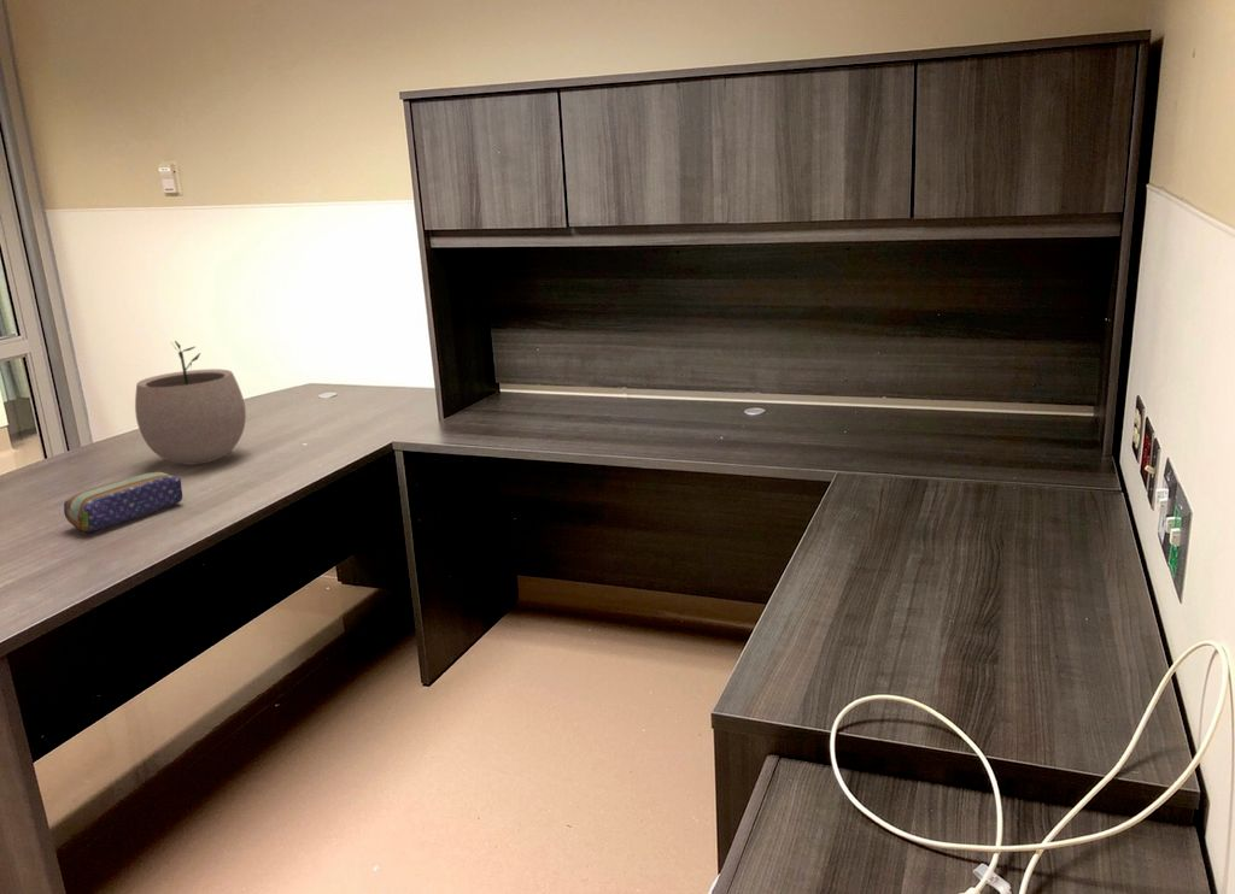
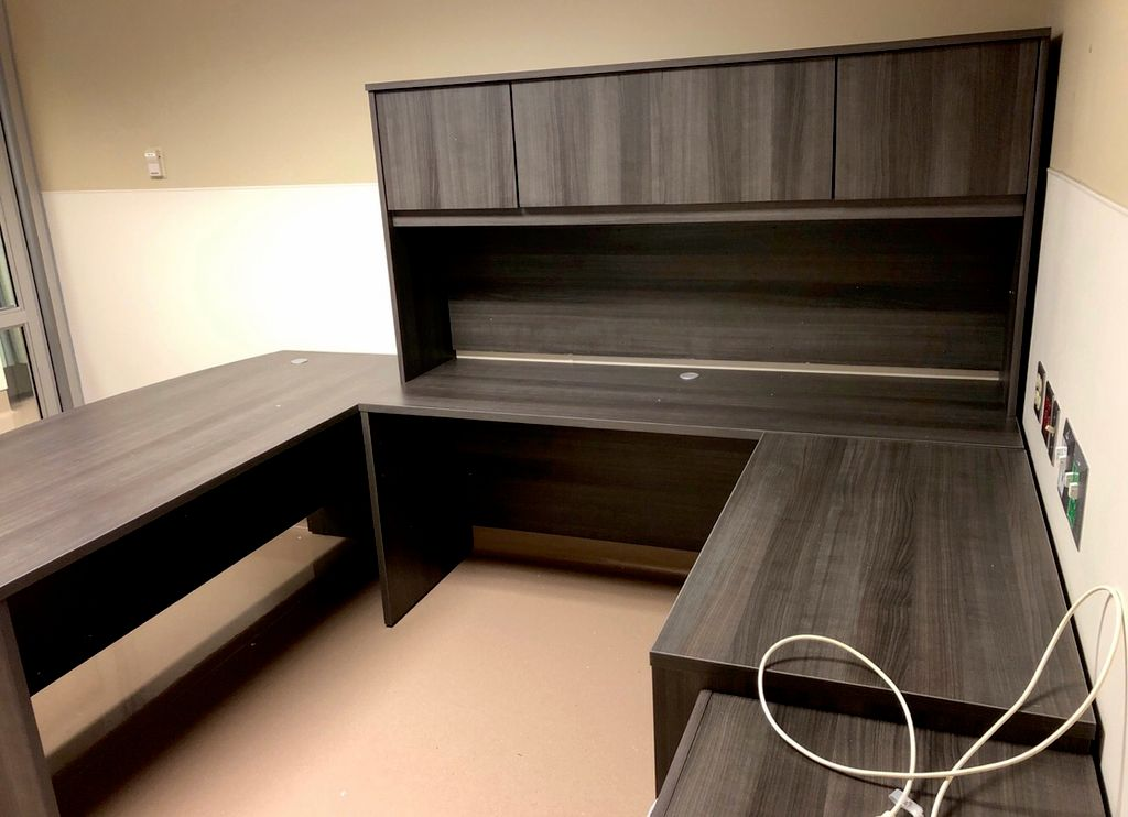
- plant pot (189, 401)
- pencil case (124, 499)
